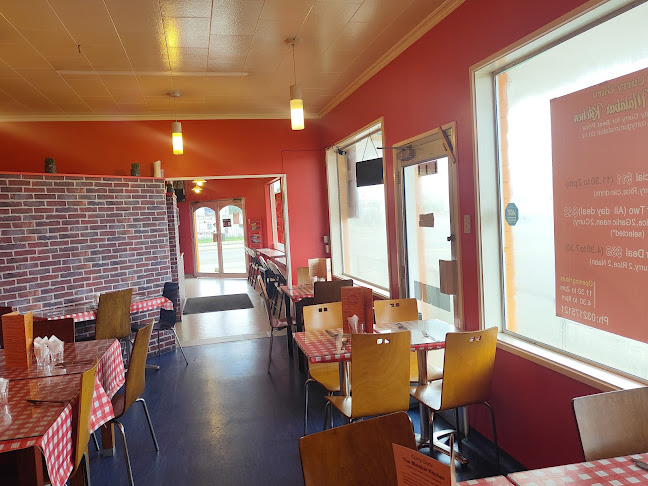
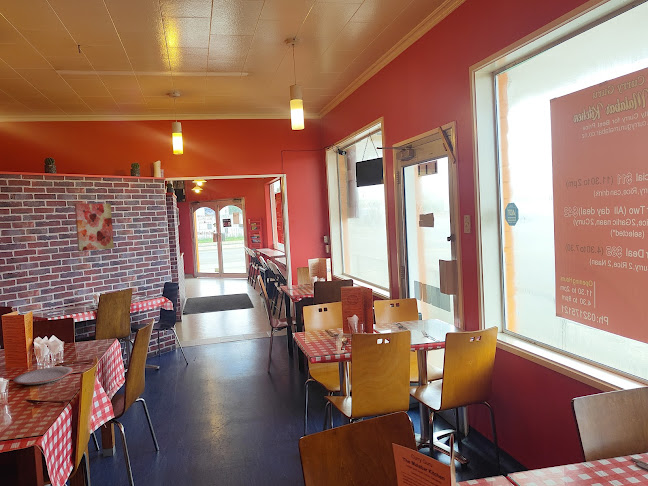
+ plate (44, 376)
+ wall art (94, 226)
